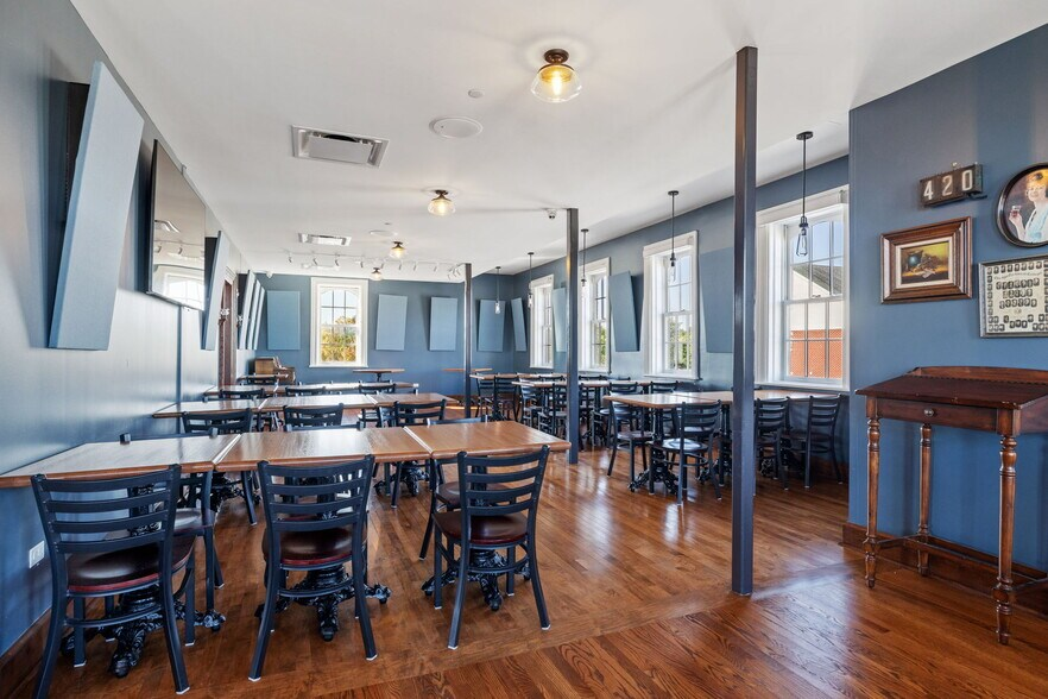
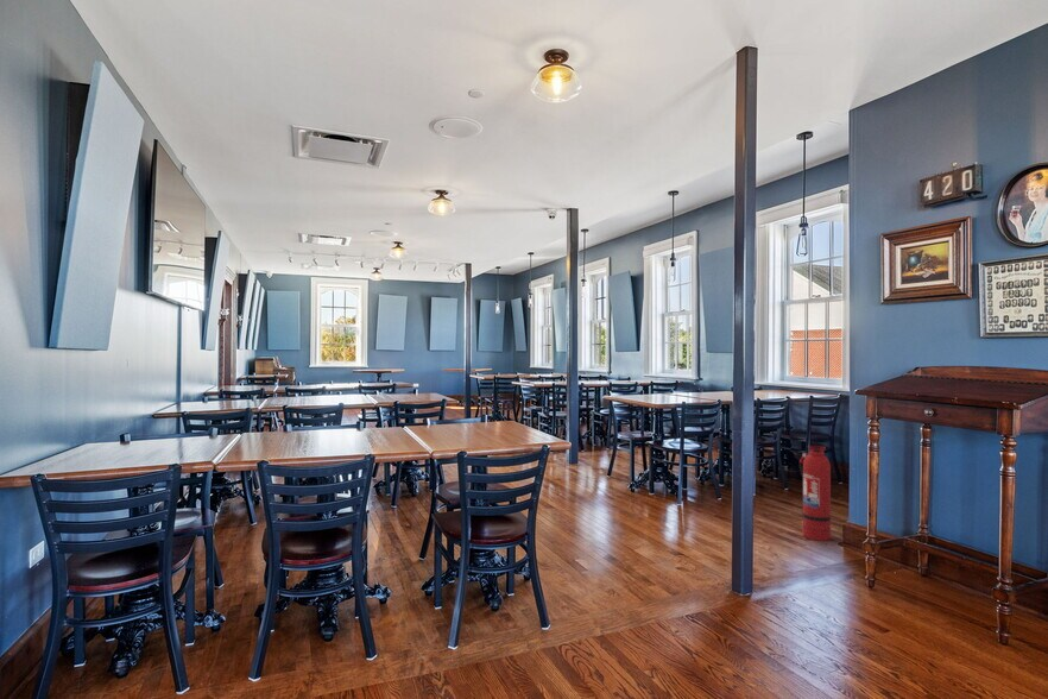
+ fire extinguisher (813, 490)
